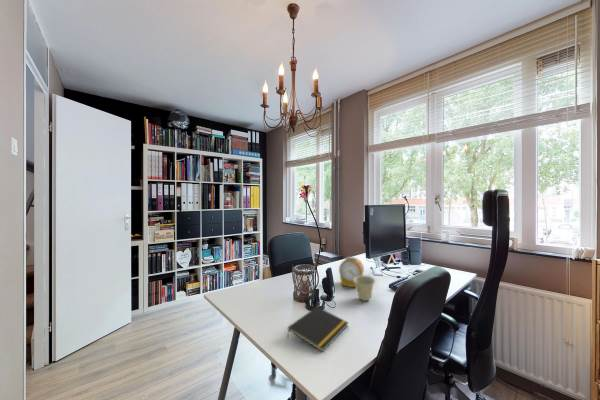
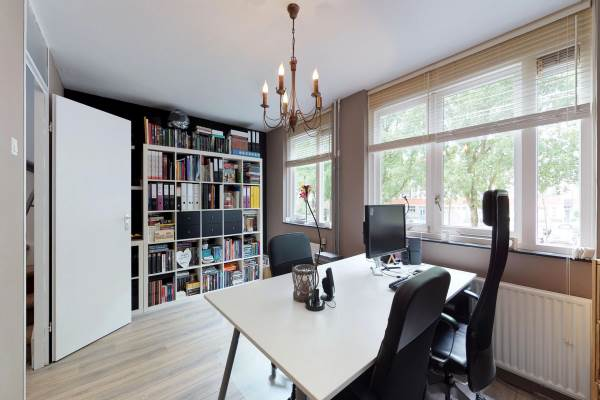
- notepad (319, 326)
- alarm clock (351, 270)
- cup (364, 289)
